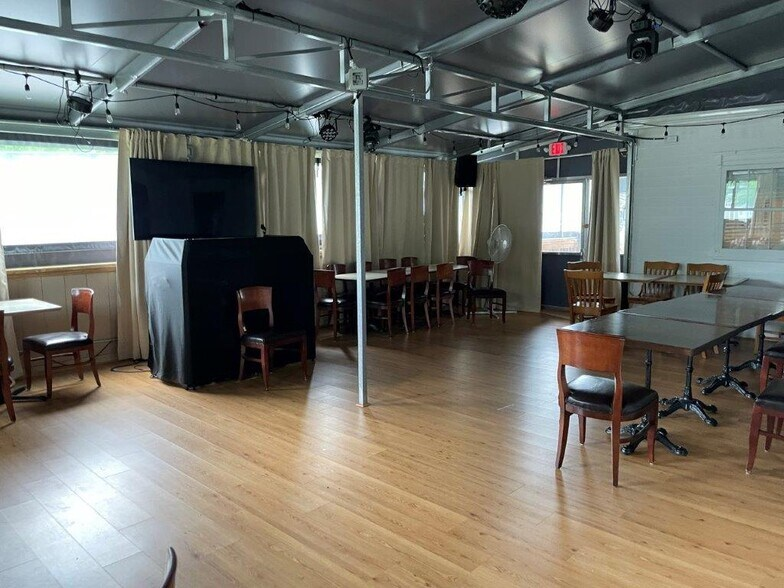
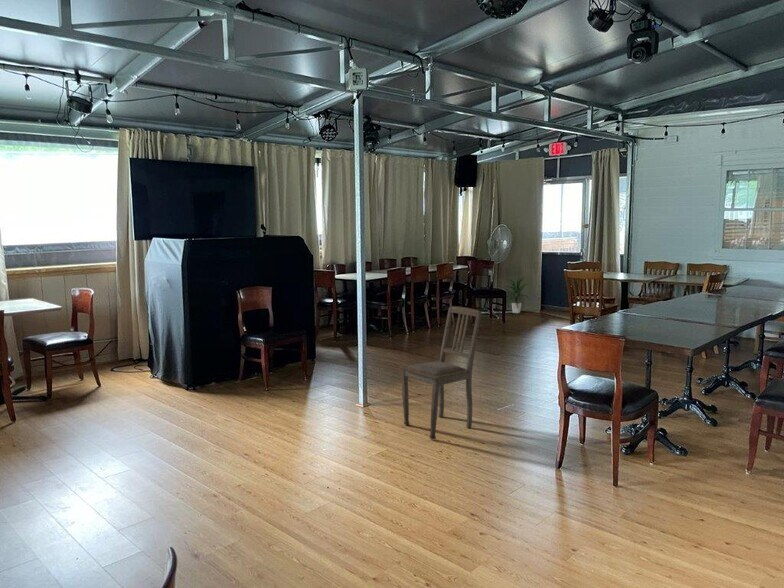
+ dining chair (440, 368)
+ indoor plant (515, 294)
